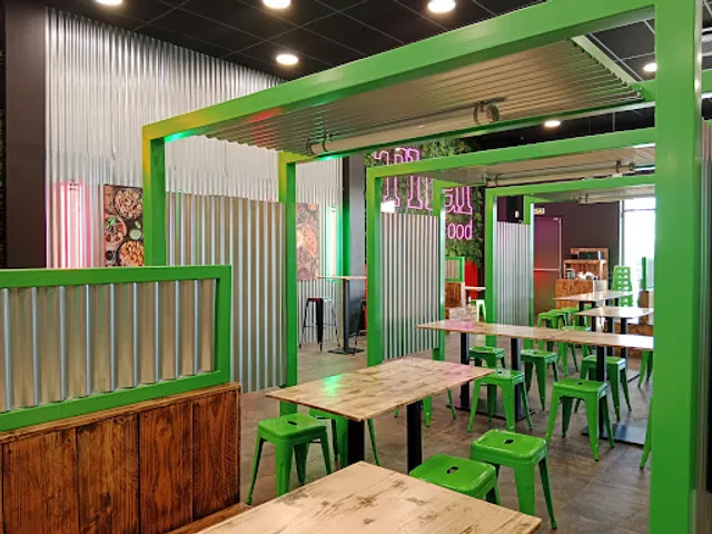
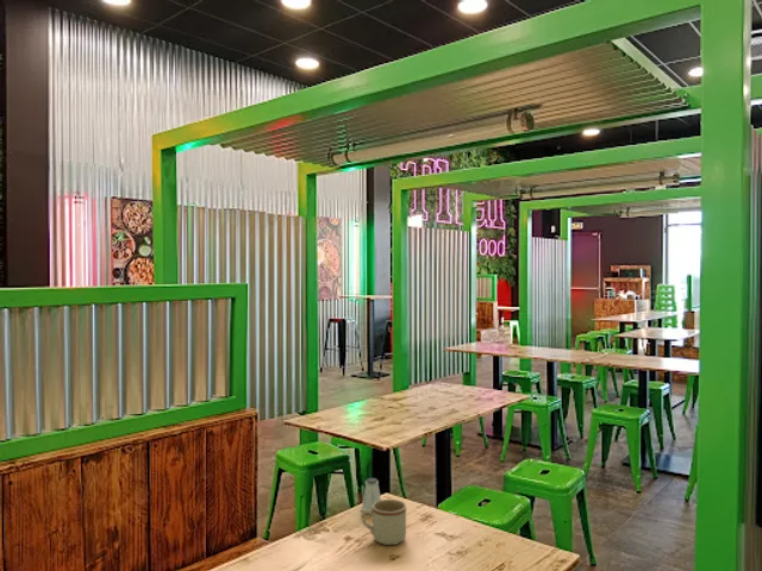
+ saltshaker (371, 494)
+ mug (383, 521)
